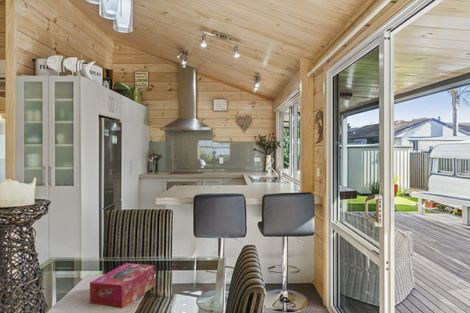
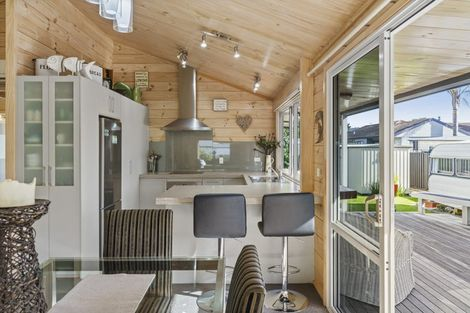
- tissue box (124, 284)
